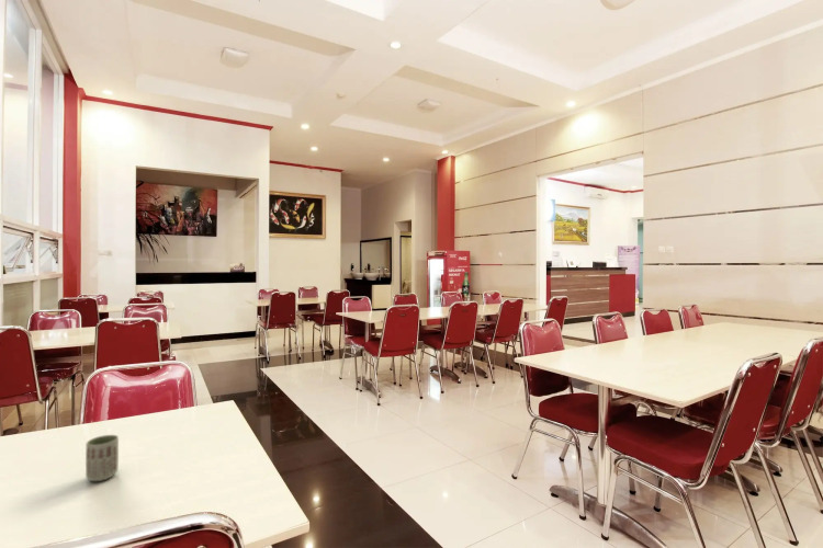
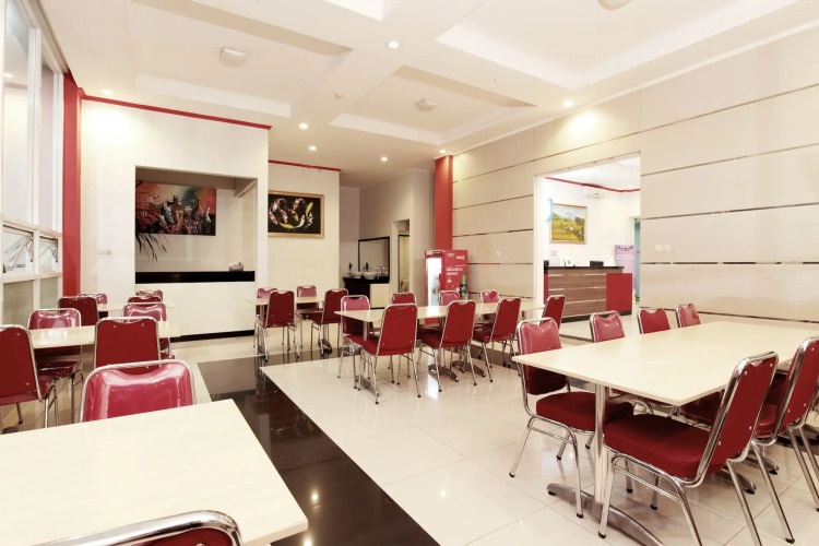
- cup (102, 458)
